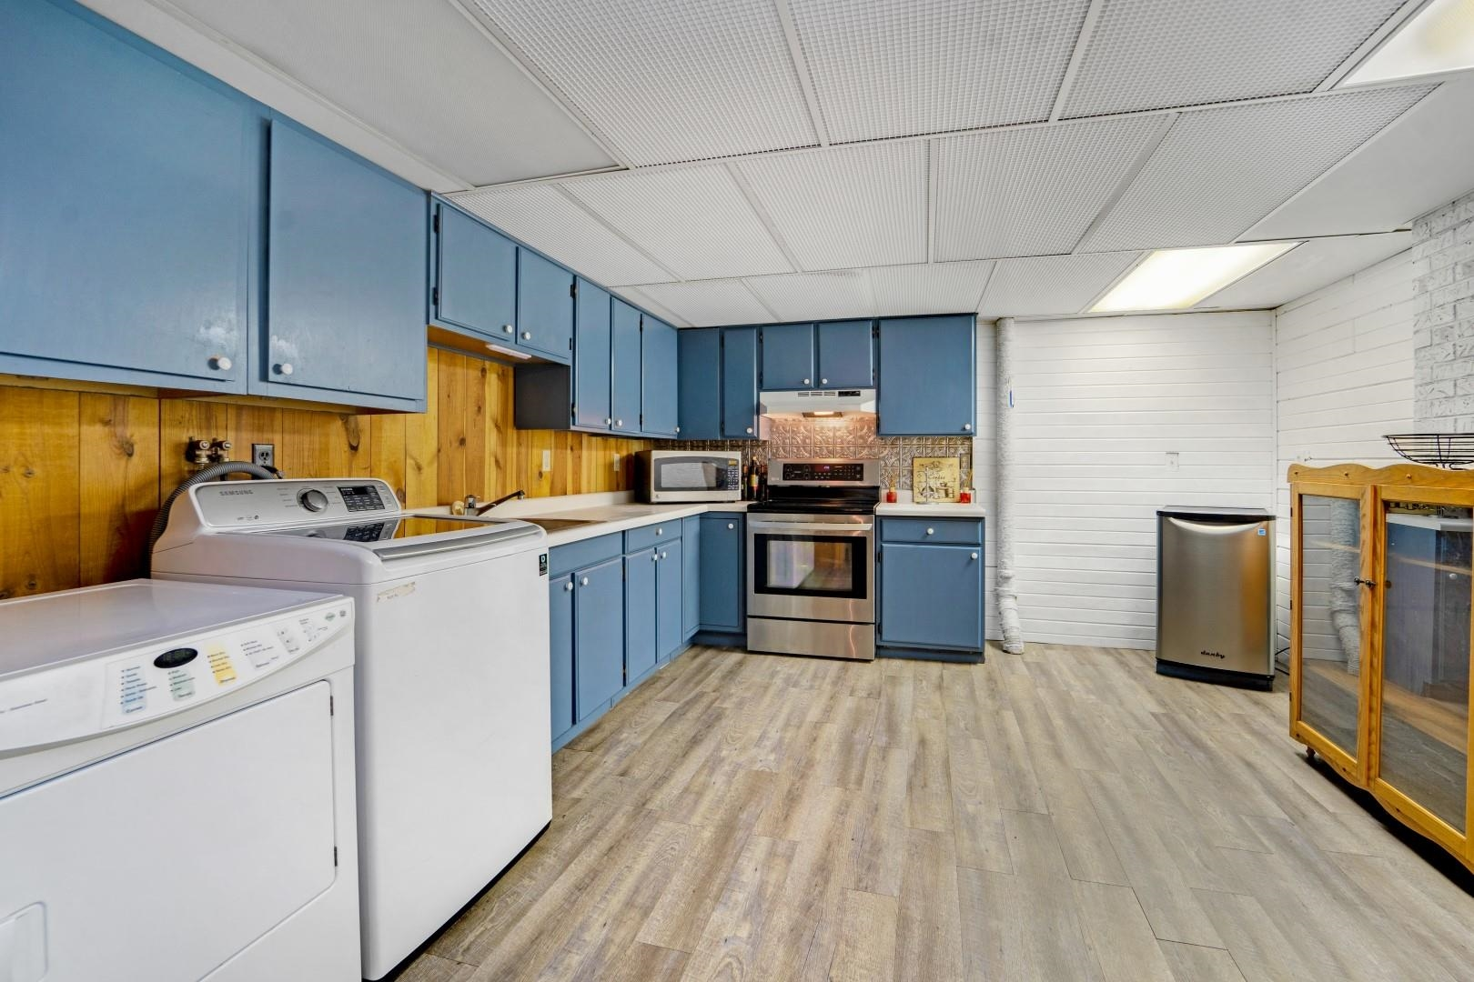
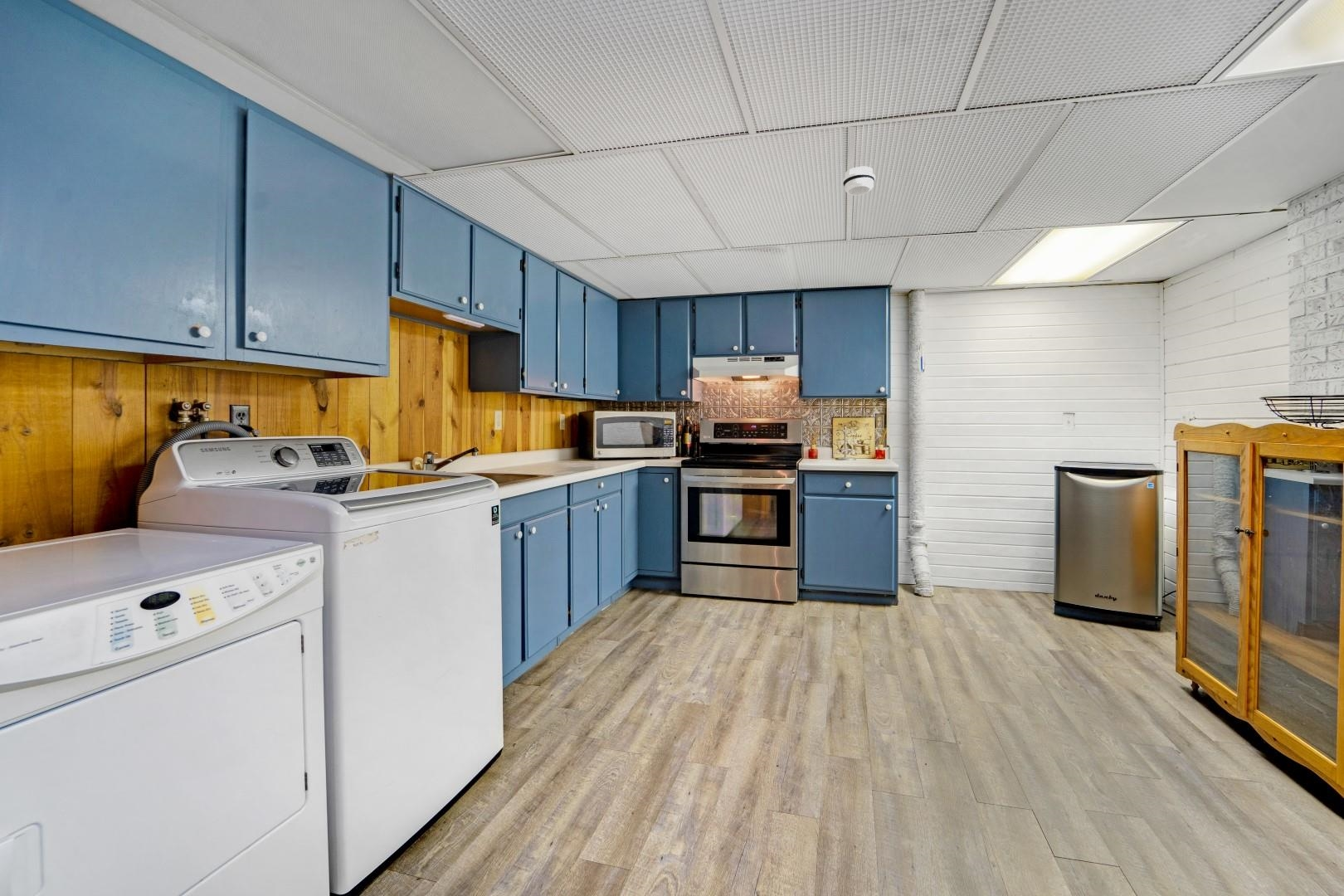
+ smoke detector (859, 181)
